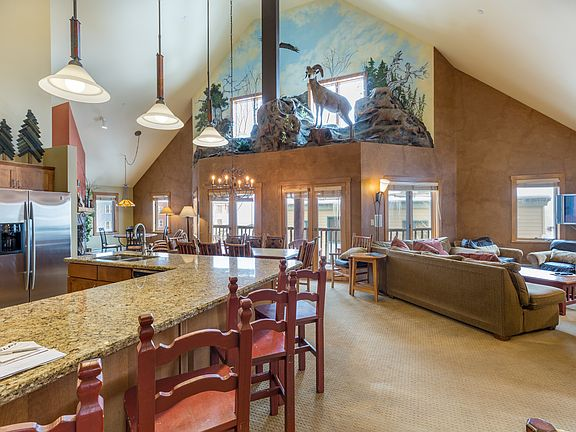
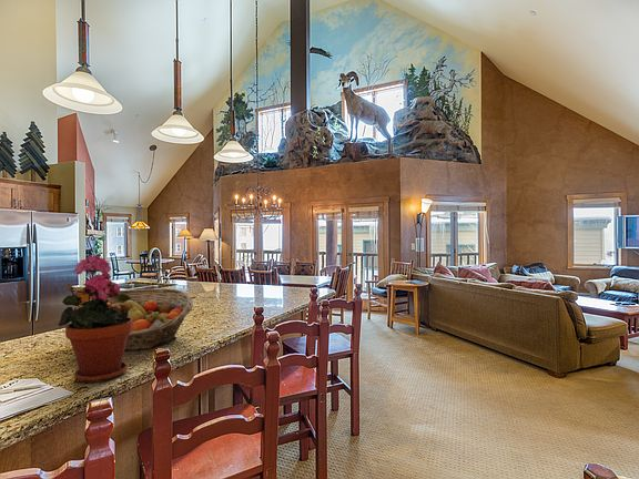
+ fruit basket (134, 317)
+ potted plant (98, 315)
